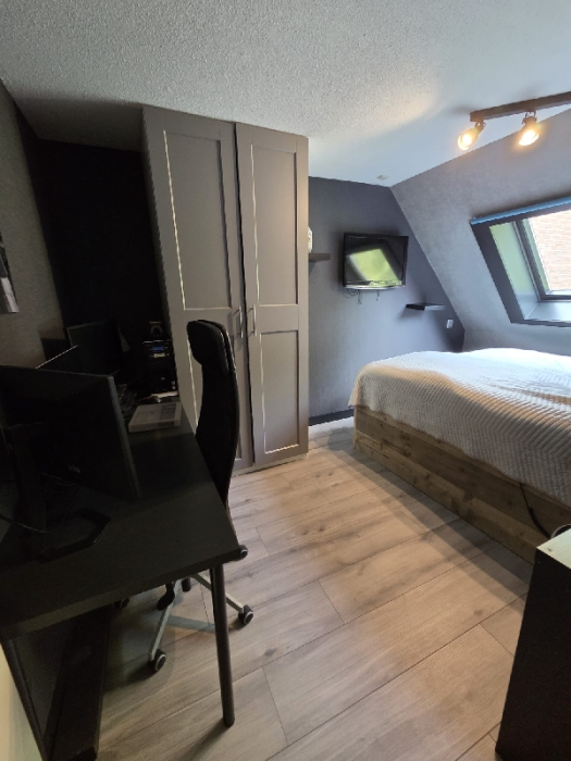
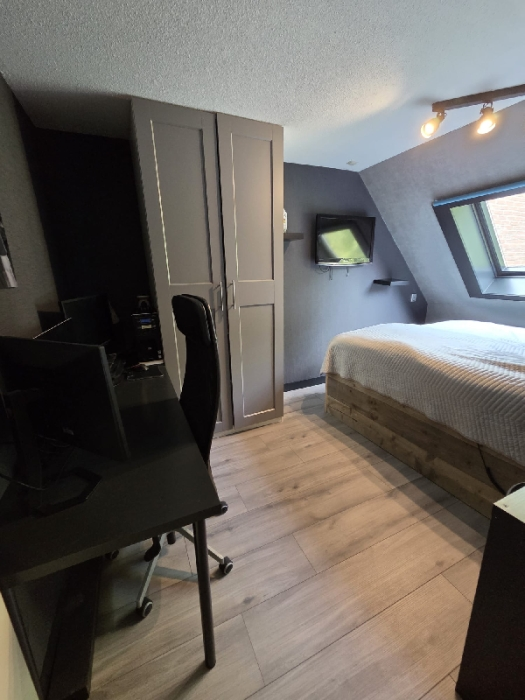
- photo frame (158, 415)
